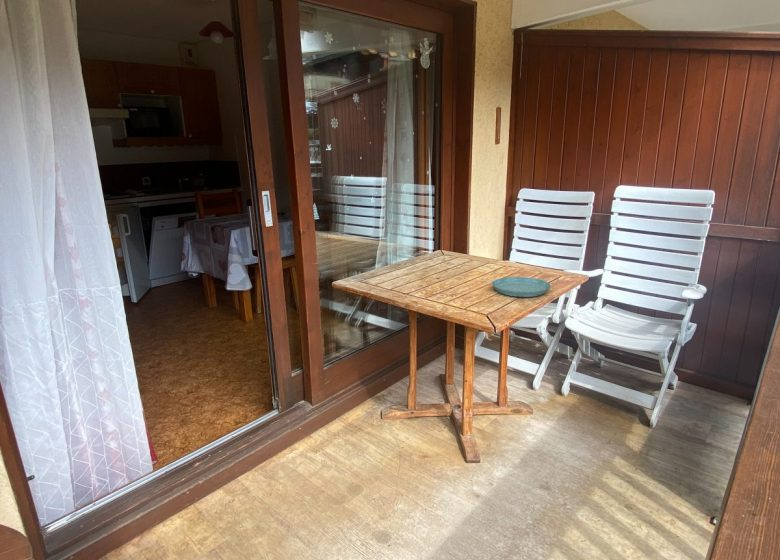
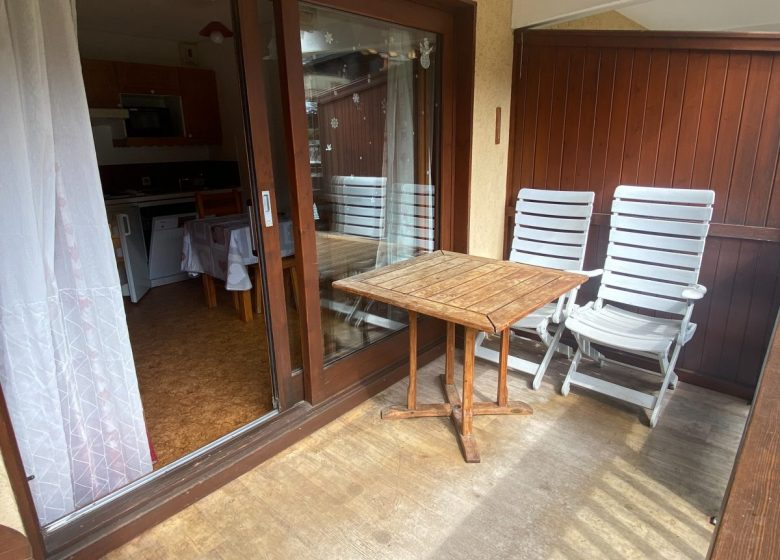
- saucer (520, 287)
